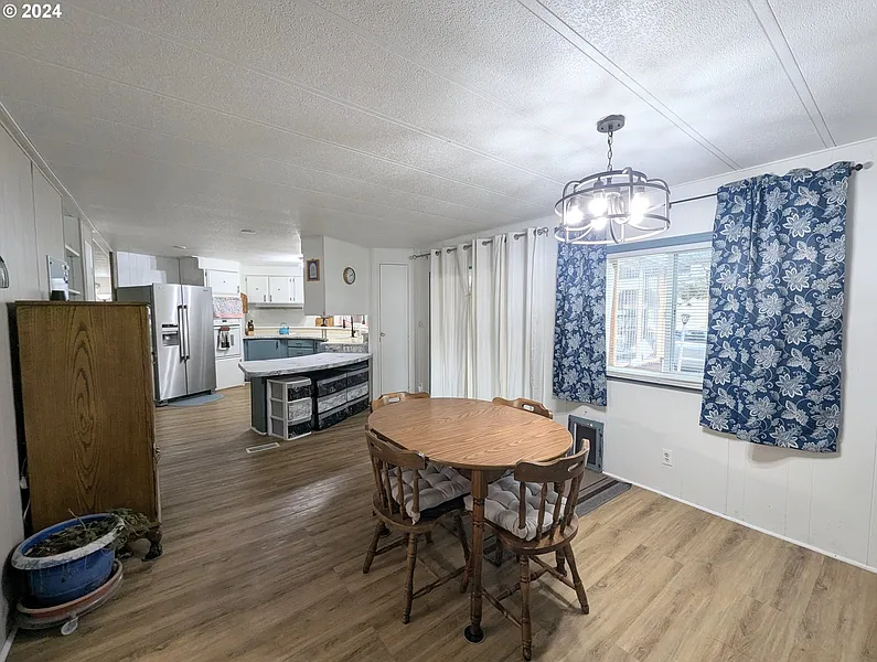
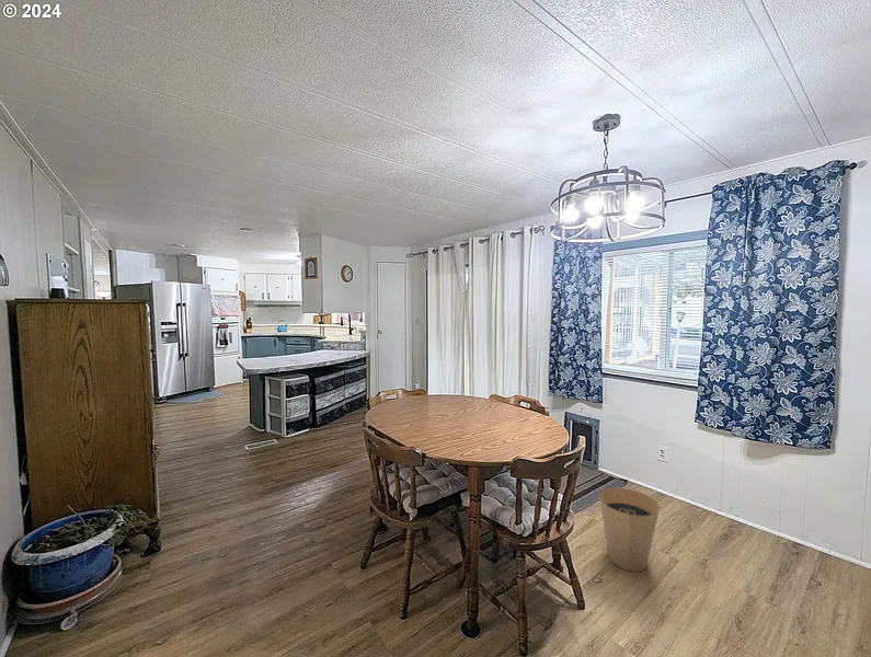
+ trash can (628, 530)
